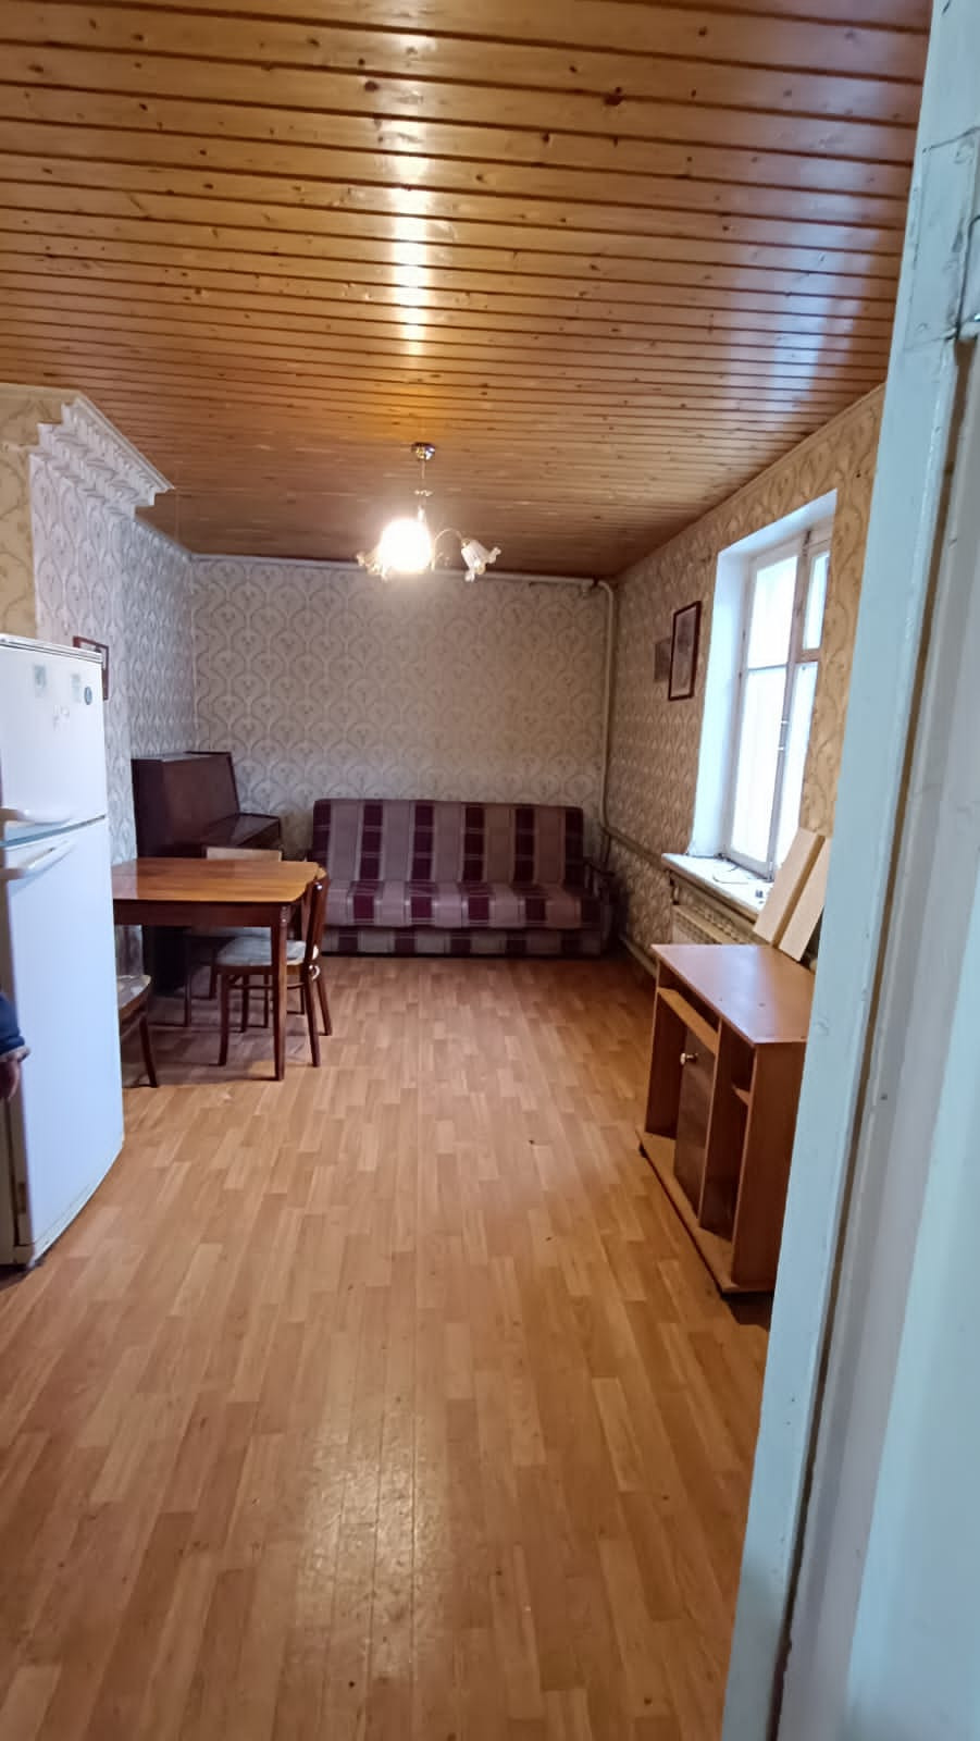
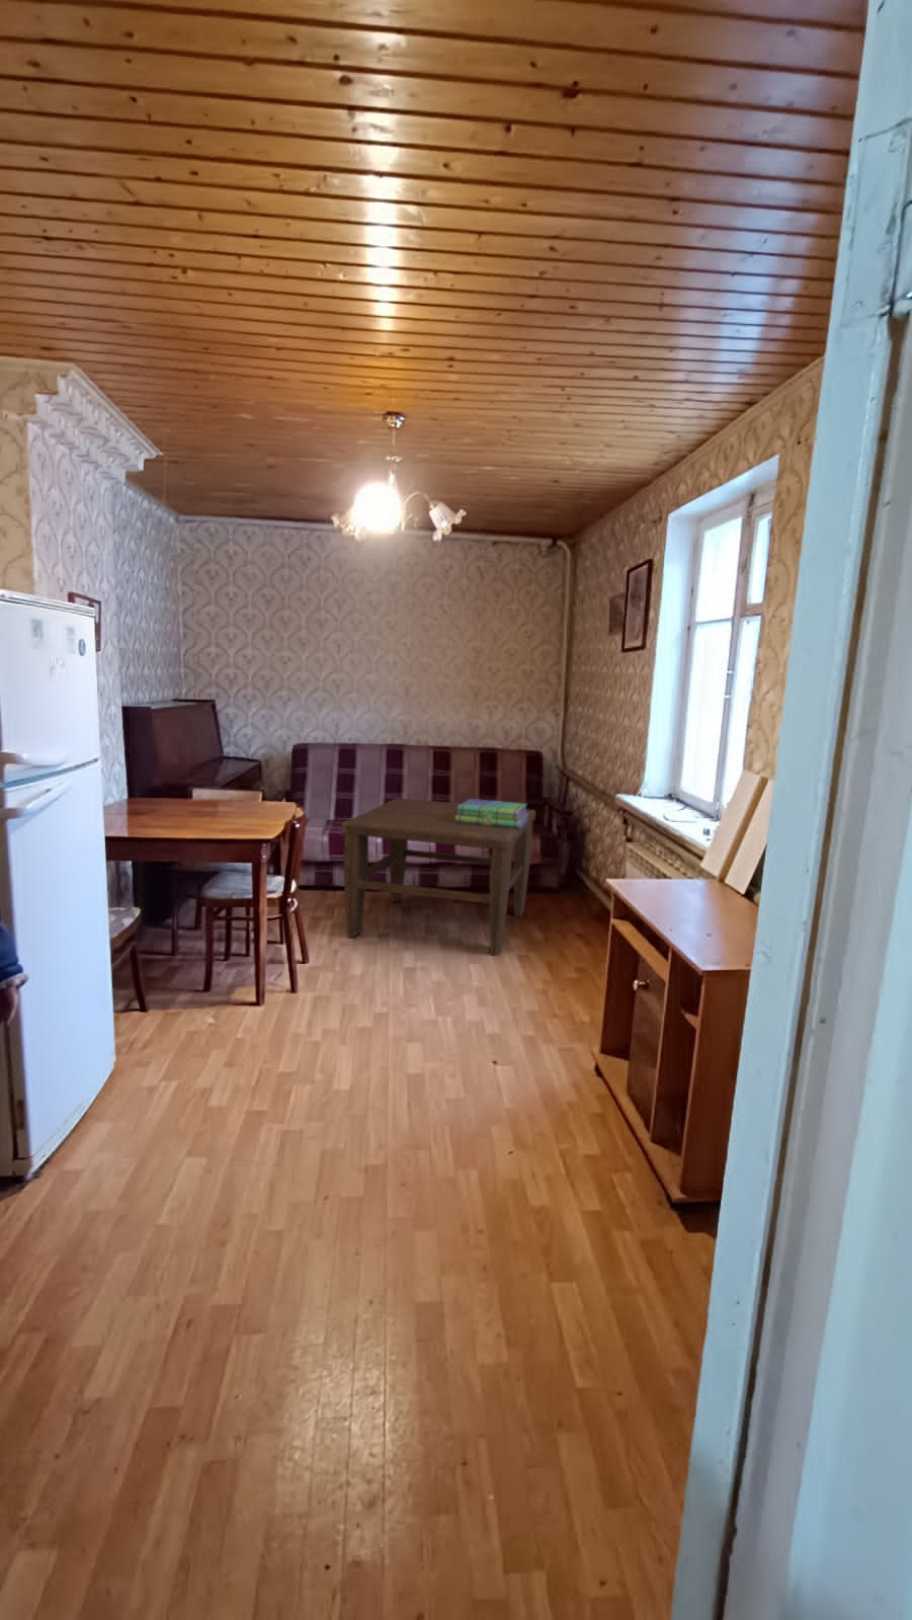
+ stack of books (492, 812)
+ coffee table (445, 860)
